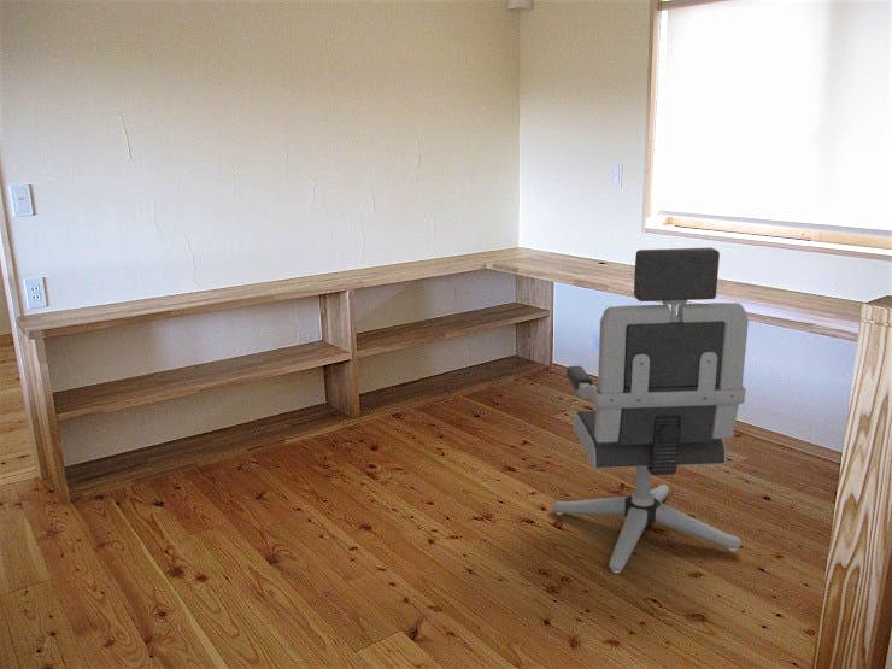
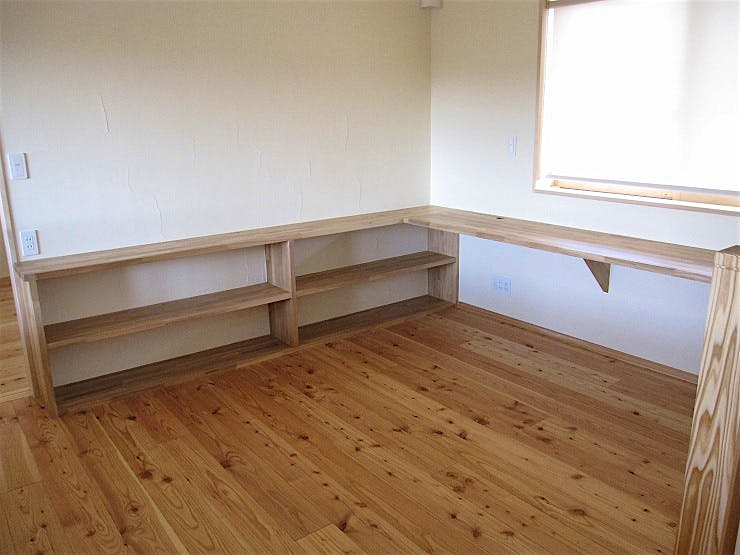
- office chair (646, 392)
